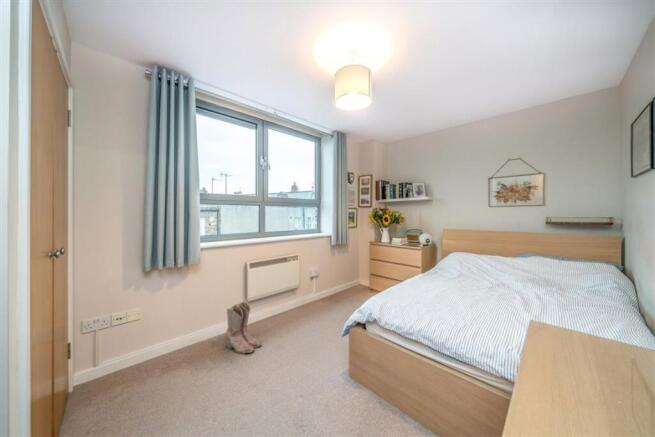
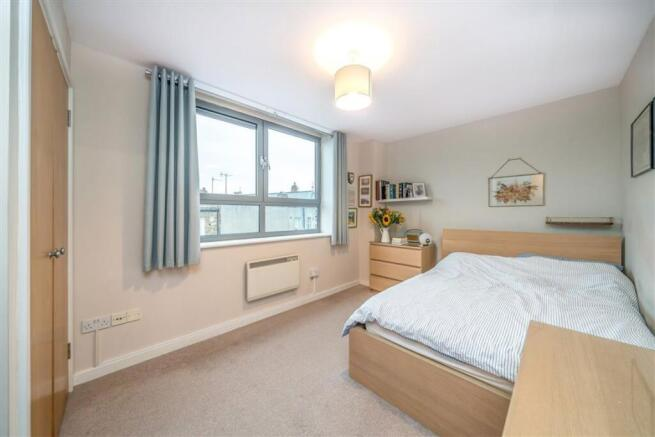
- boots (243, 325)
